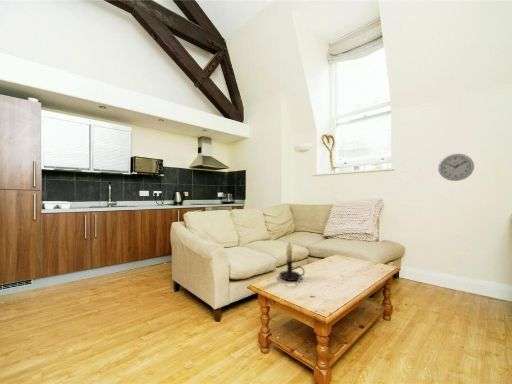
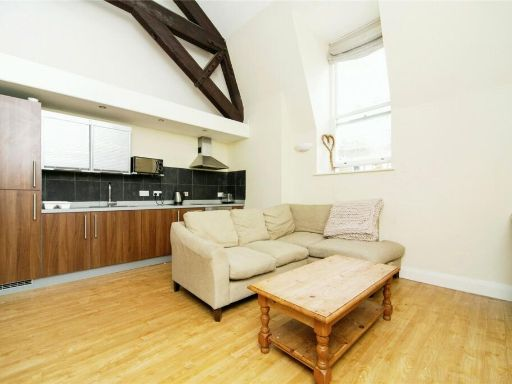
- candle holder (291, 258)
- wall clock (455, 167)
